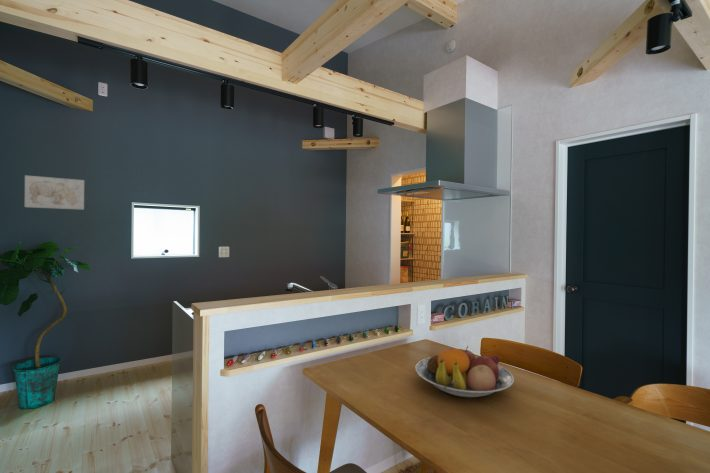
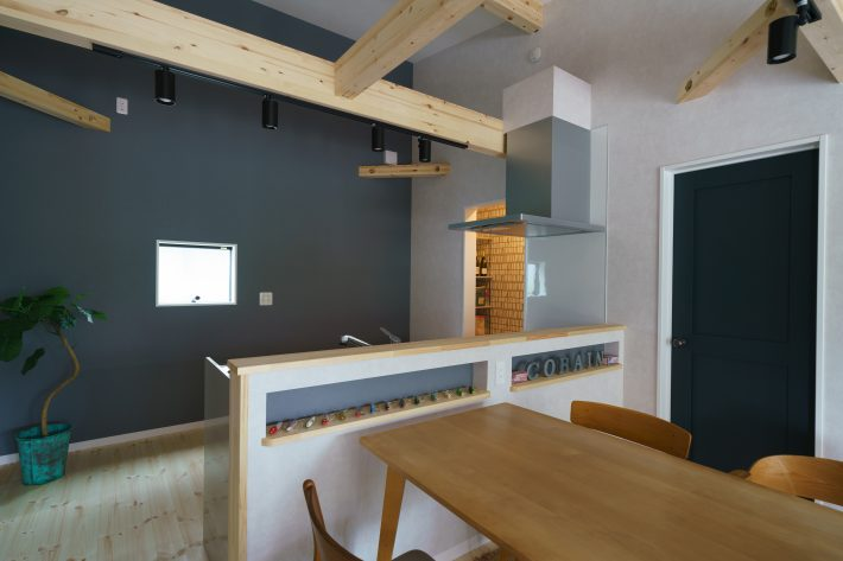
- fruit bowl (462, 367)
- wall art (55, 193)
